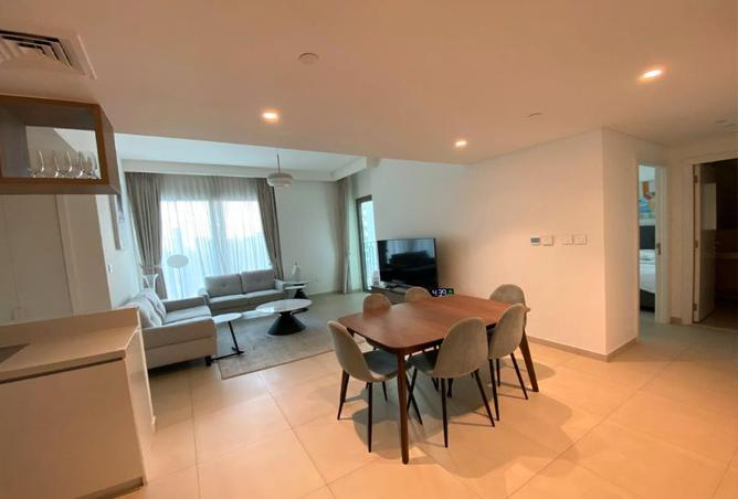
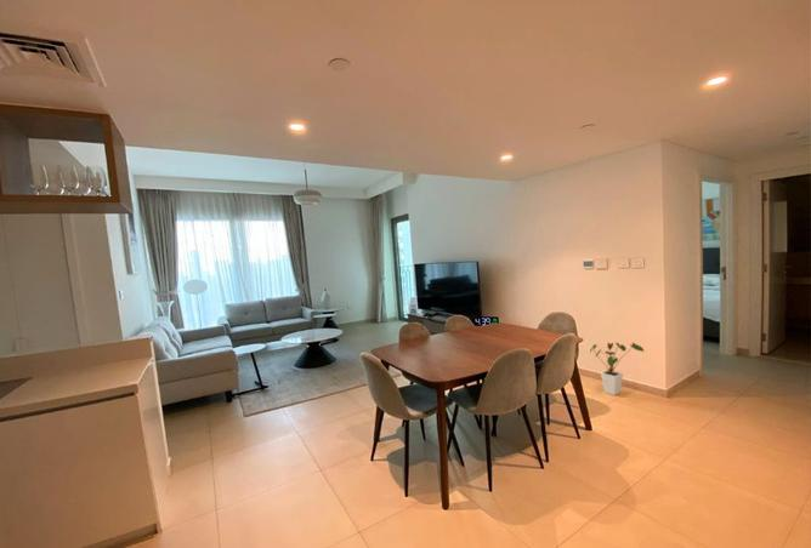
+ house plant (614, 366)
